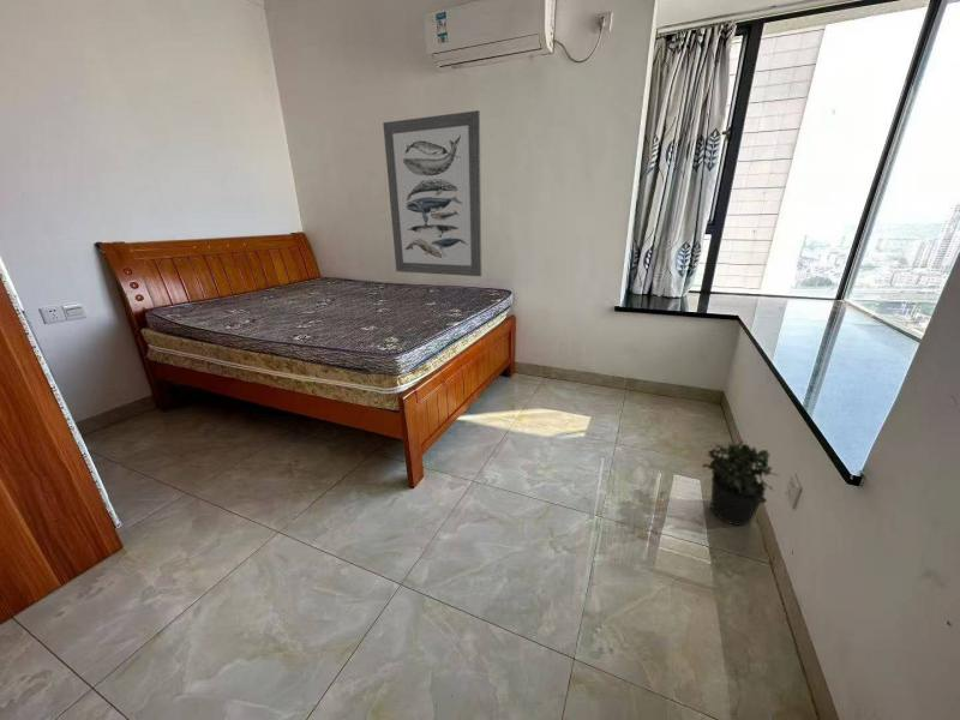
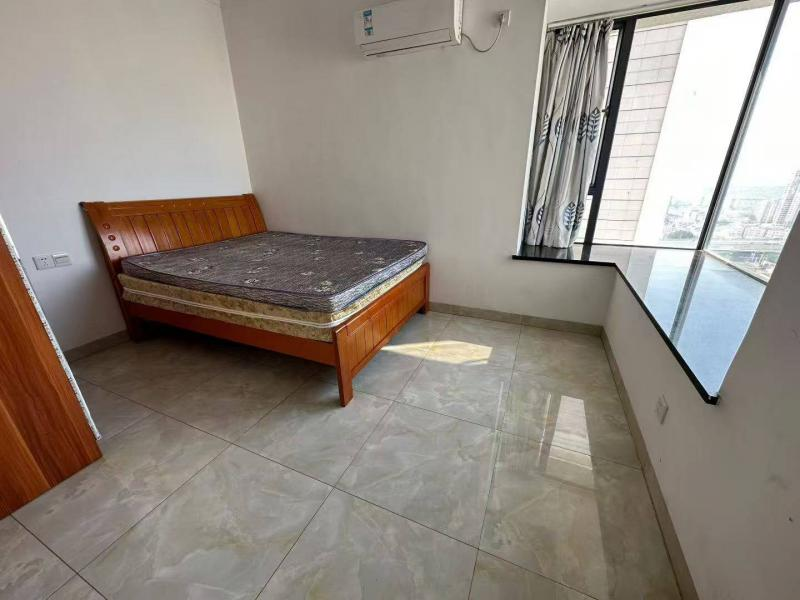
- potted plant (738, 480)
- wall art (432, 200)
